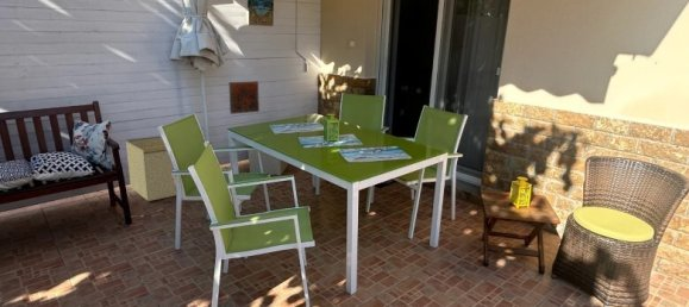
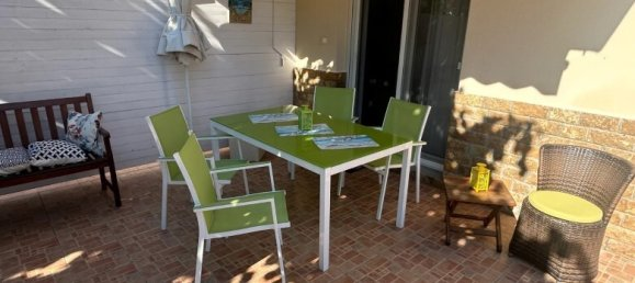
- decorative tile (244, 96)
- storage bin (159, 165)
